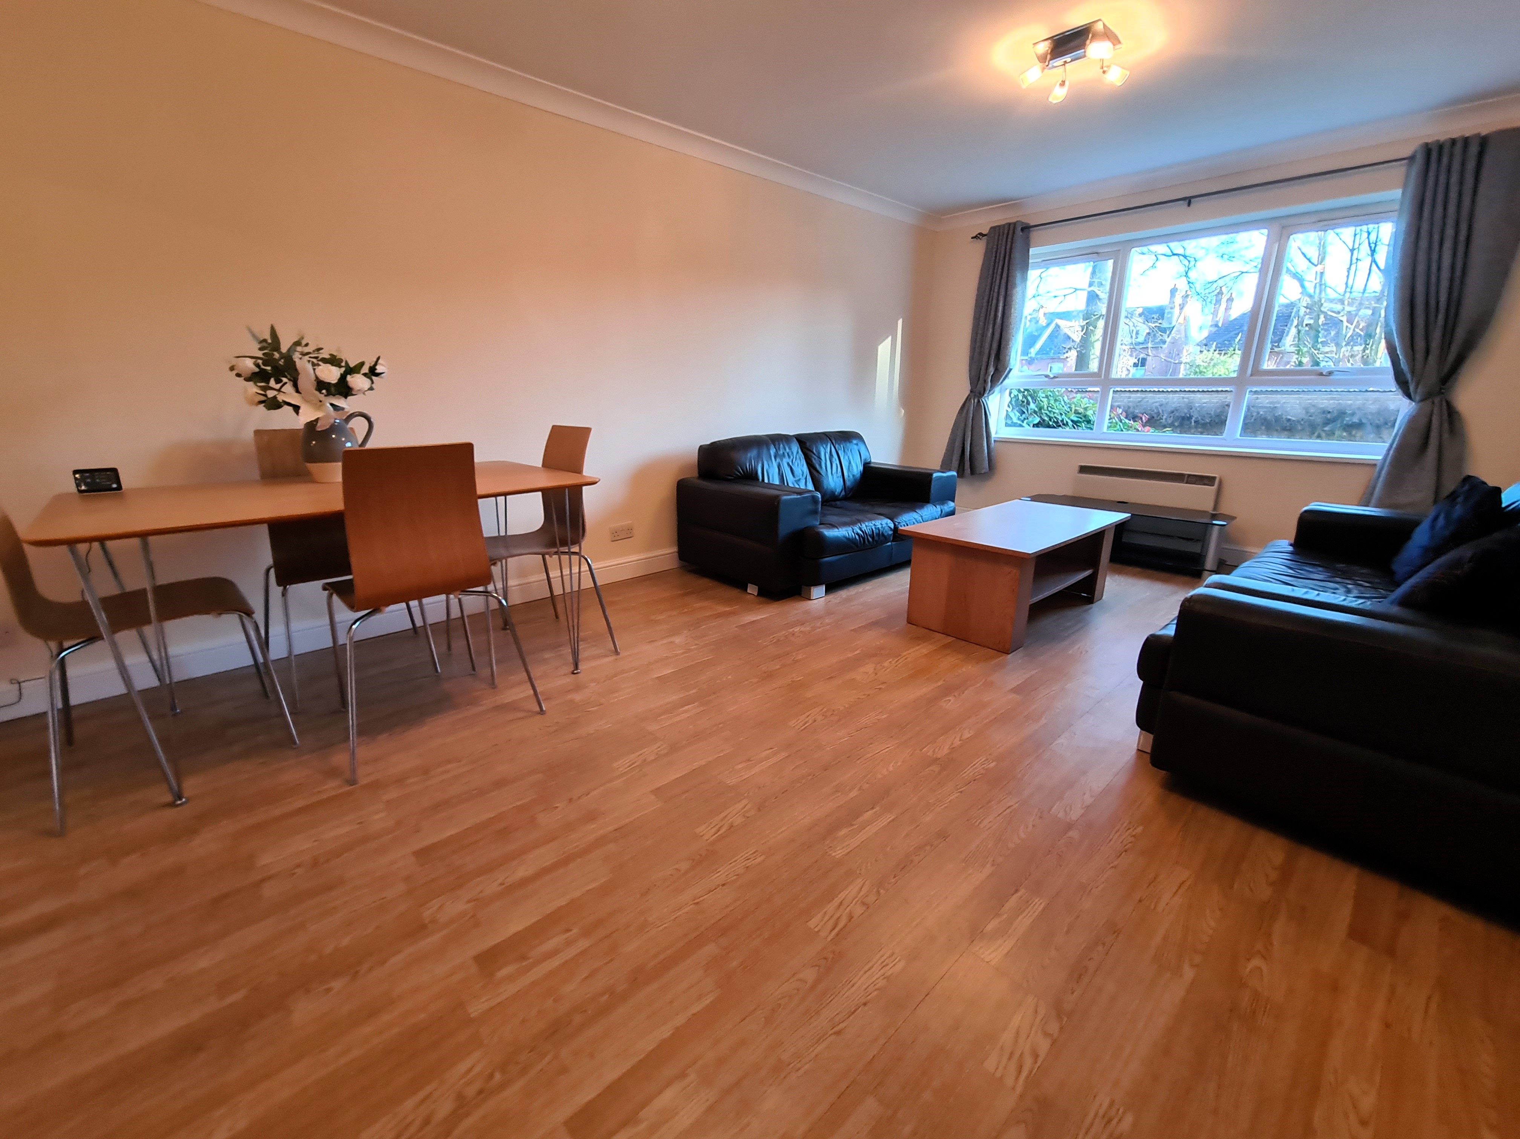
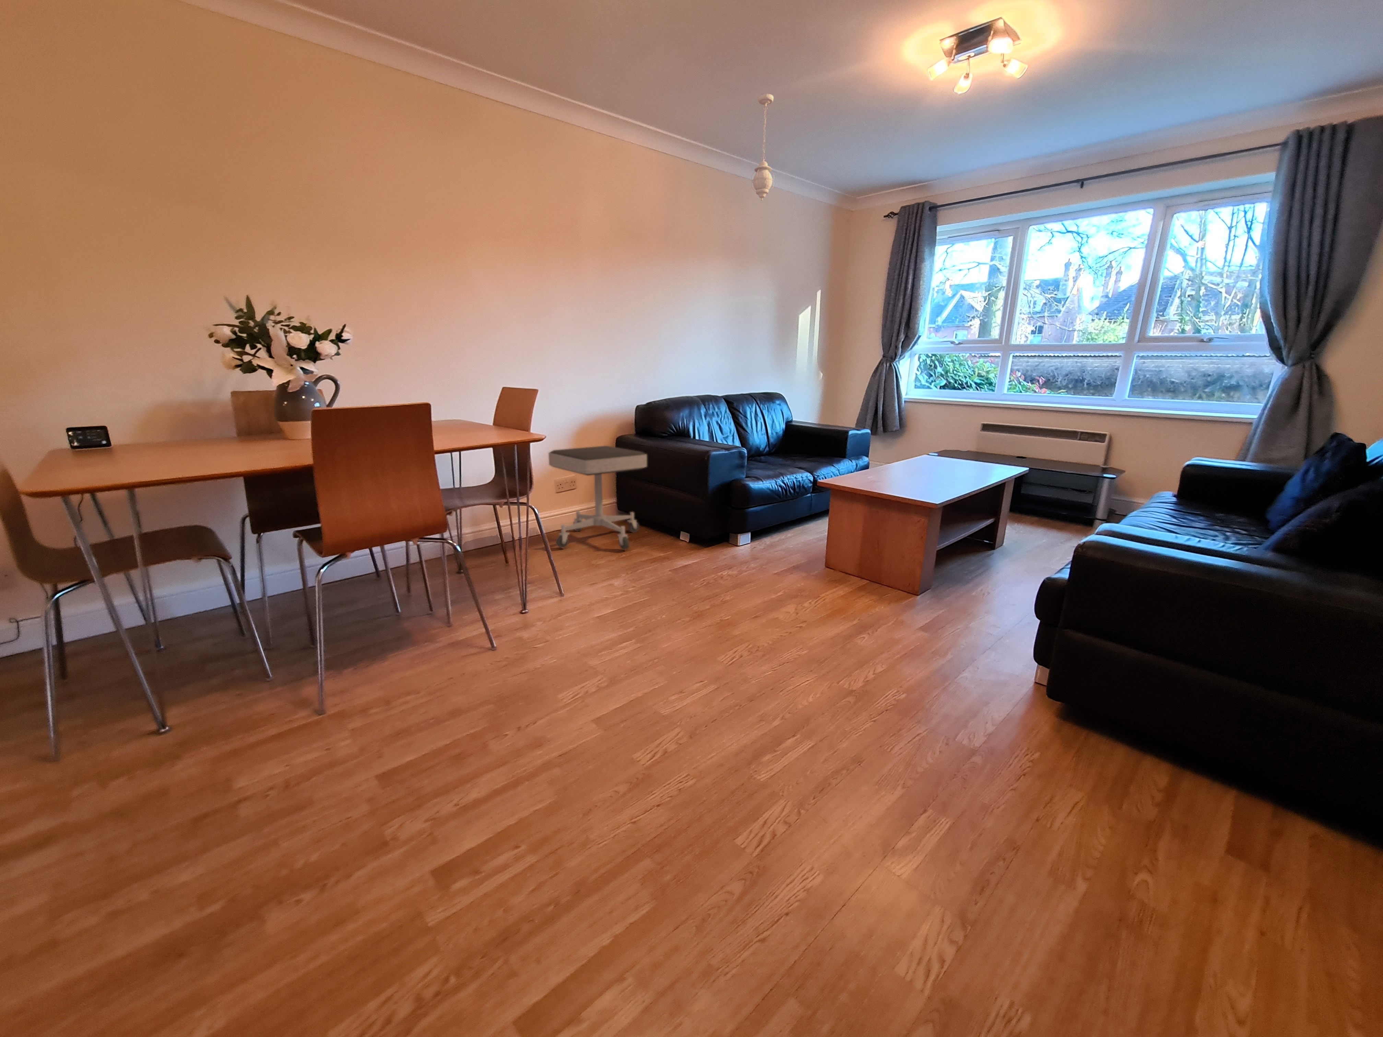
+ pendant light (763, 150)
+ stool (599, 496)
